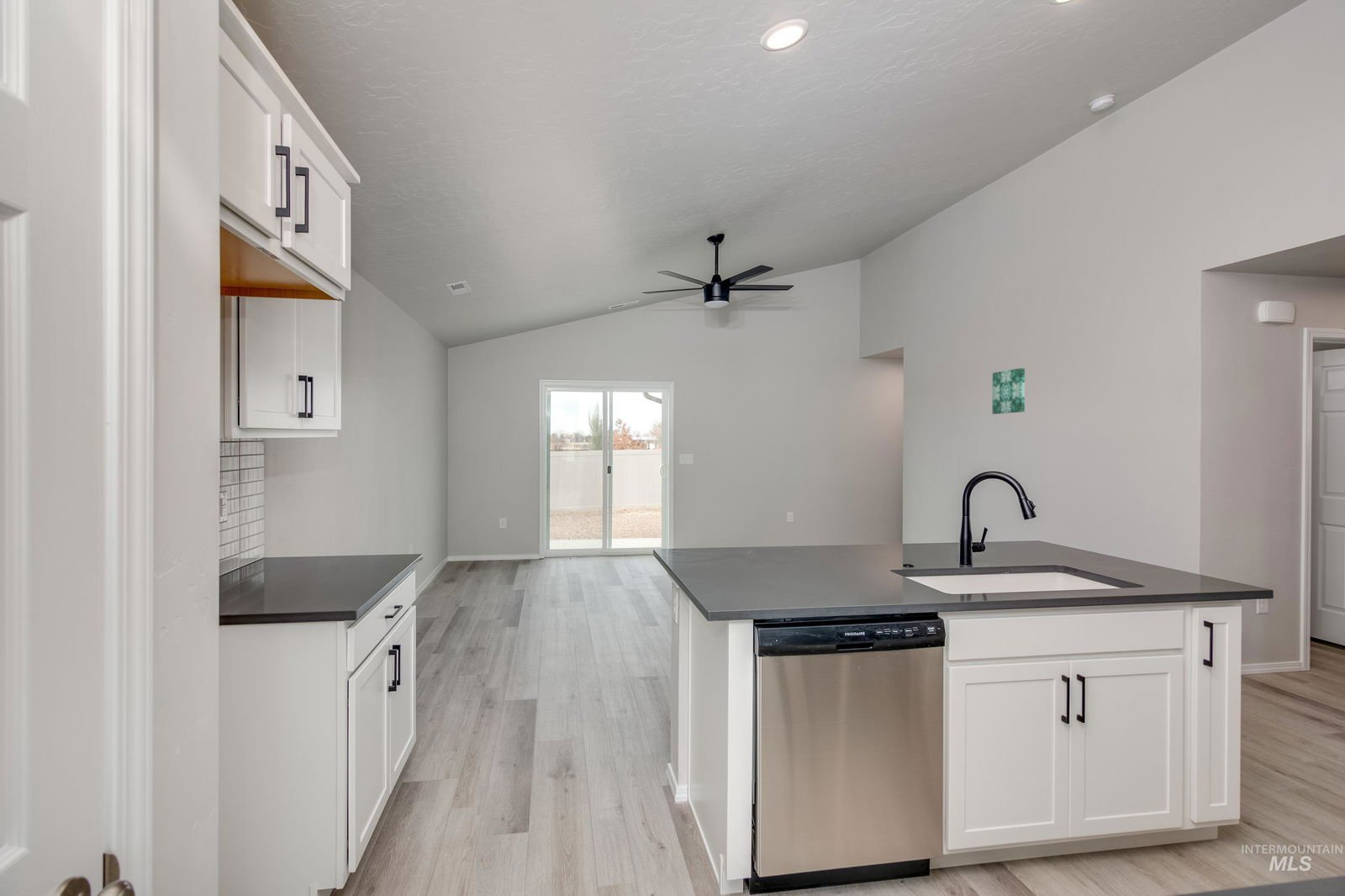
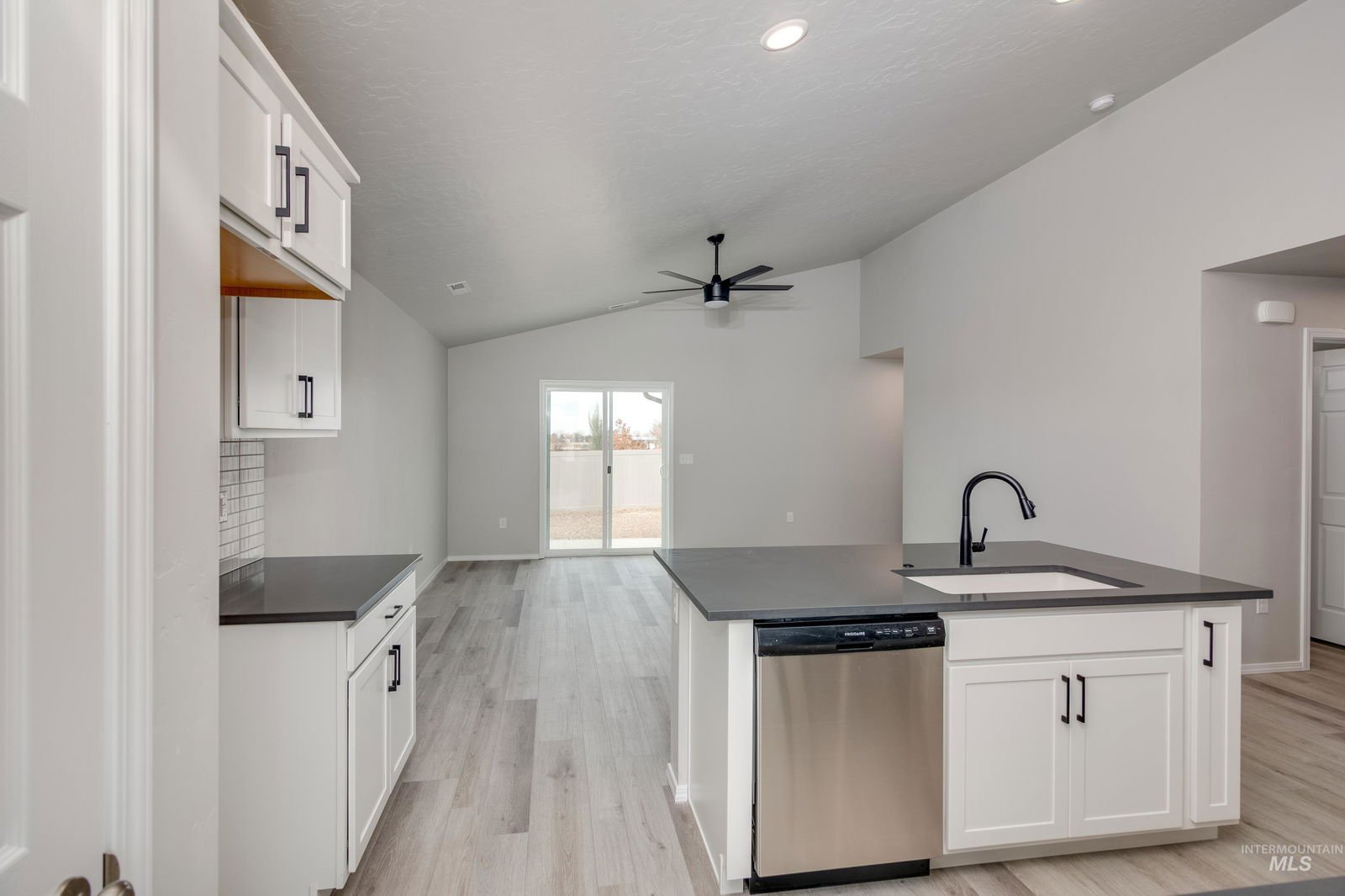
- wall art (1008, 392)
